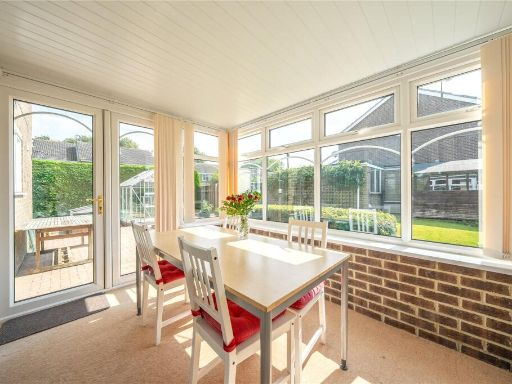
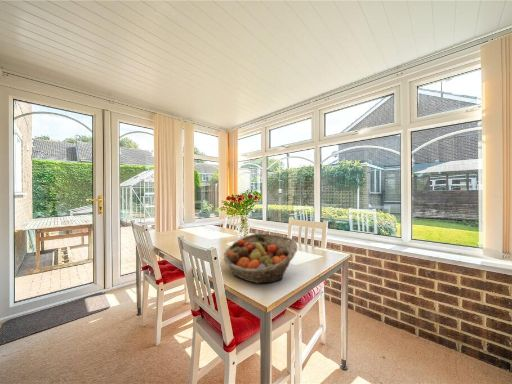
+ fruit basket (259, 255)
